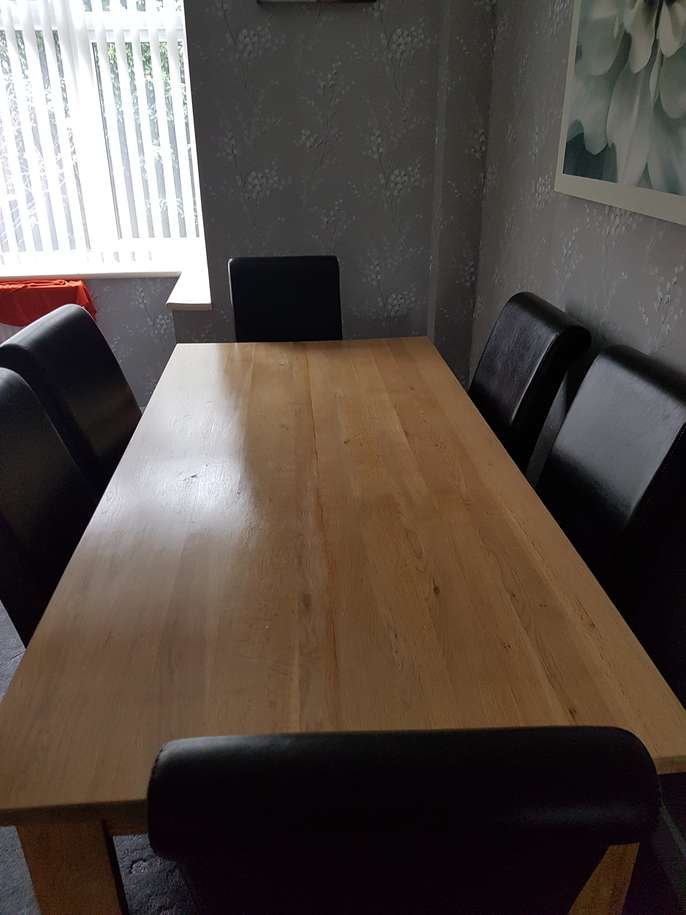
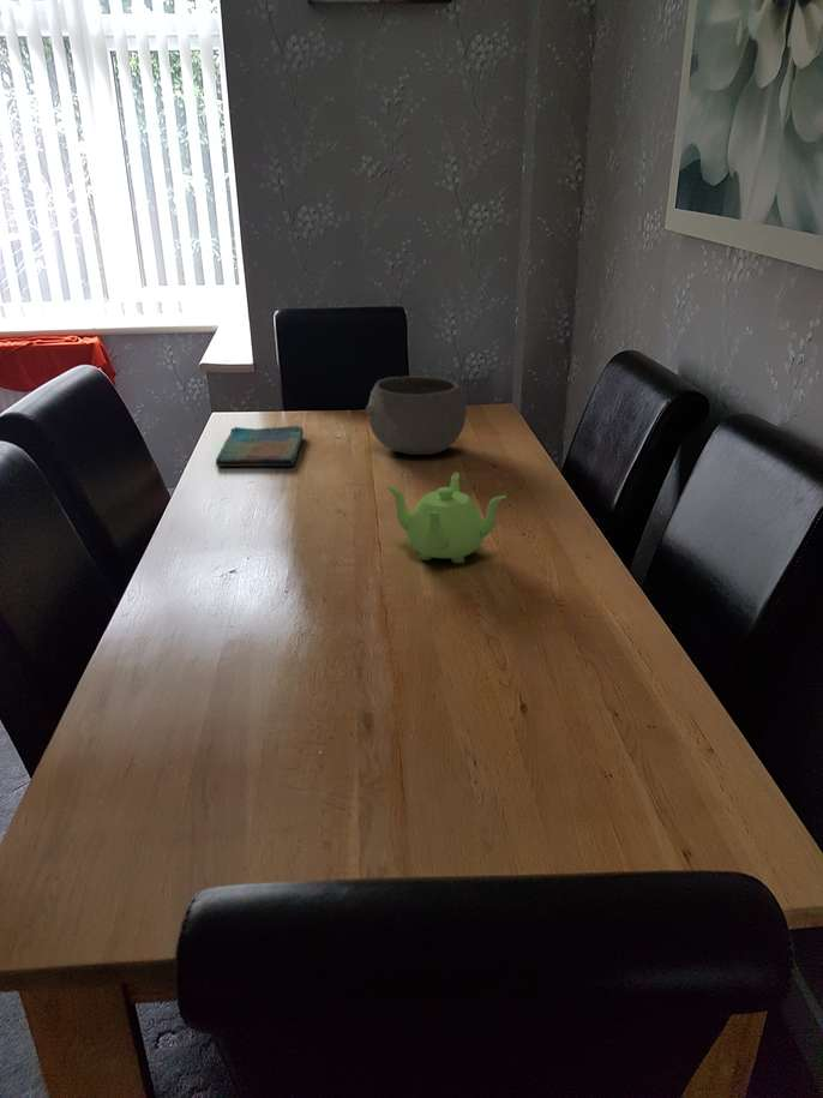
+ teapot (445, 520)
+ bowl (416, 416)
+ dish towel (262, 445)
